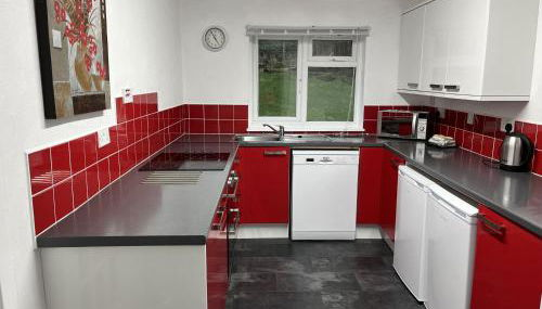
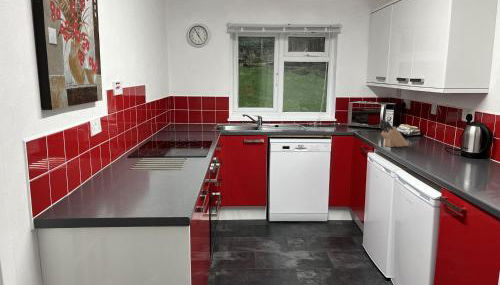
+ knife block (393, 132)
